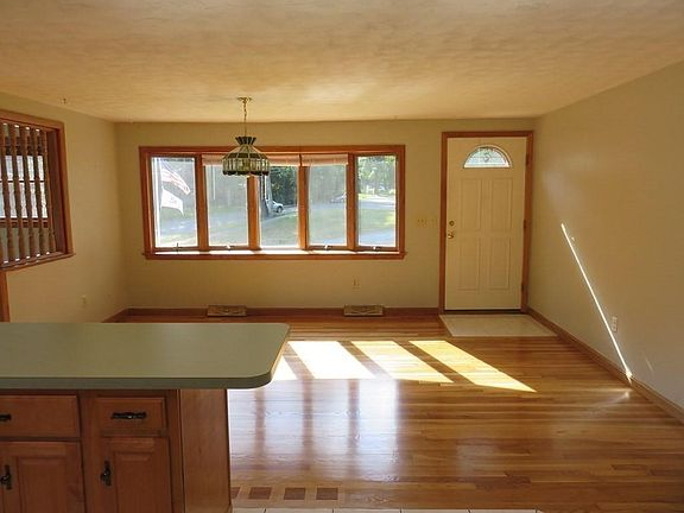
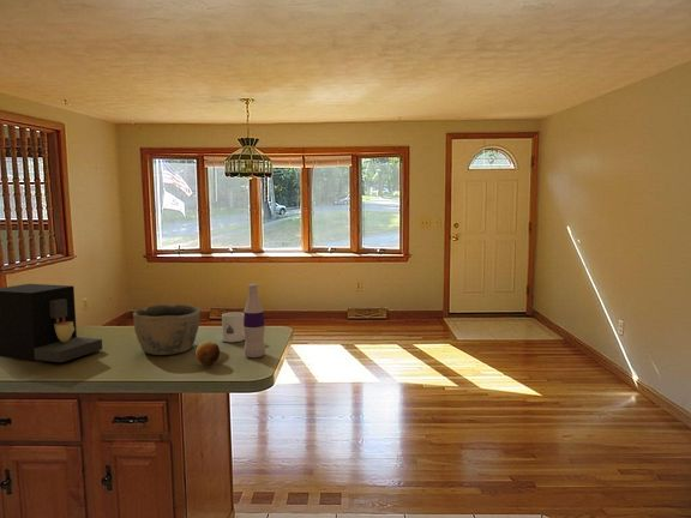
+ bottle (253, 319)
+ coffee maker (43, 320)
+ fruit (208, 353)
+ mug (238, 326)
+ bowl (167, 329)
